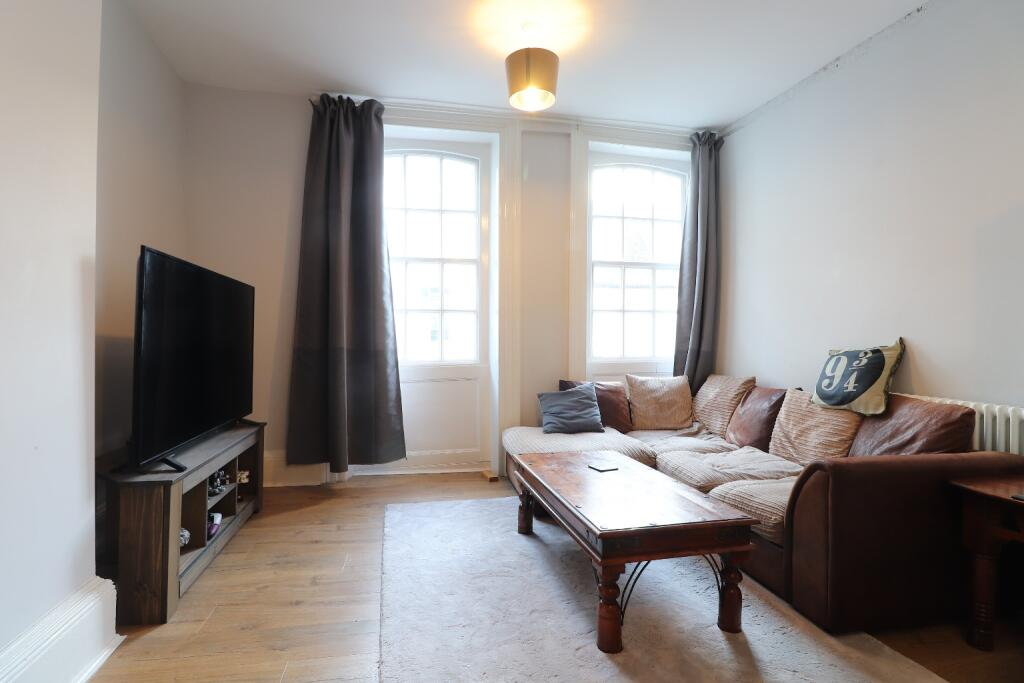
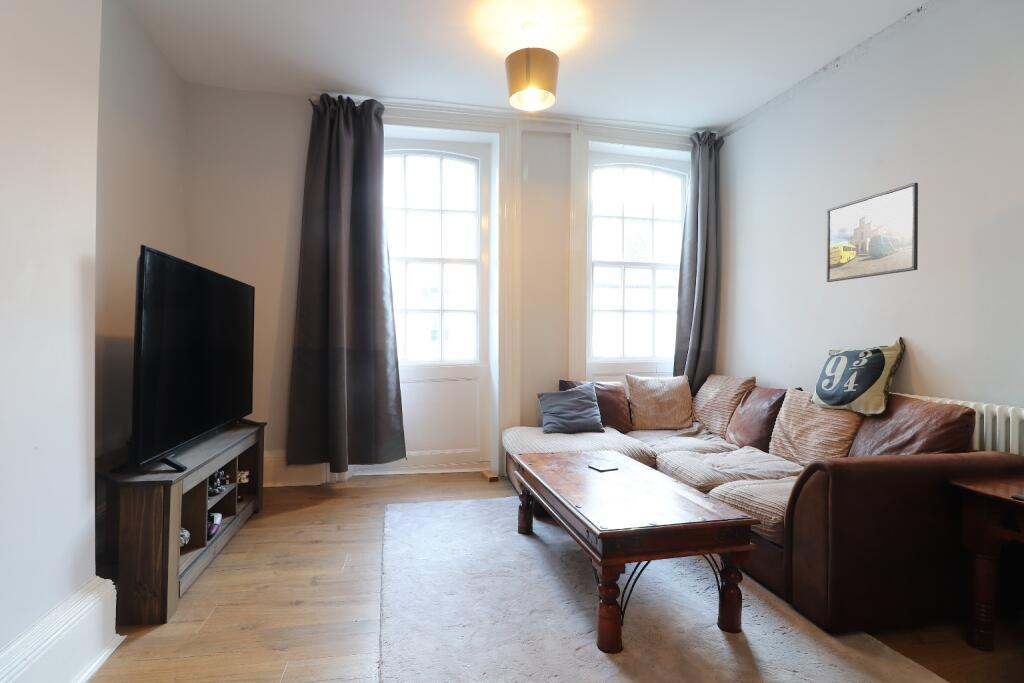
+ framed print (868, 236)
